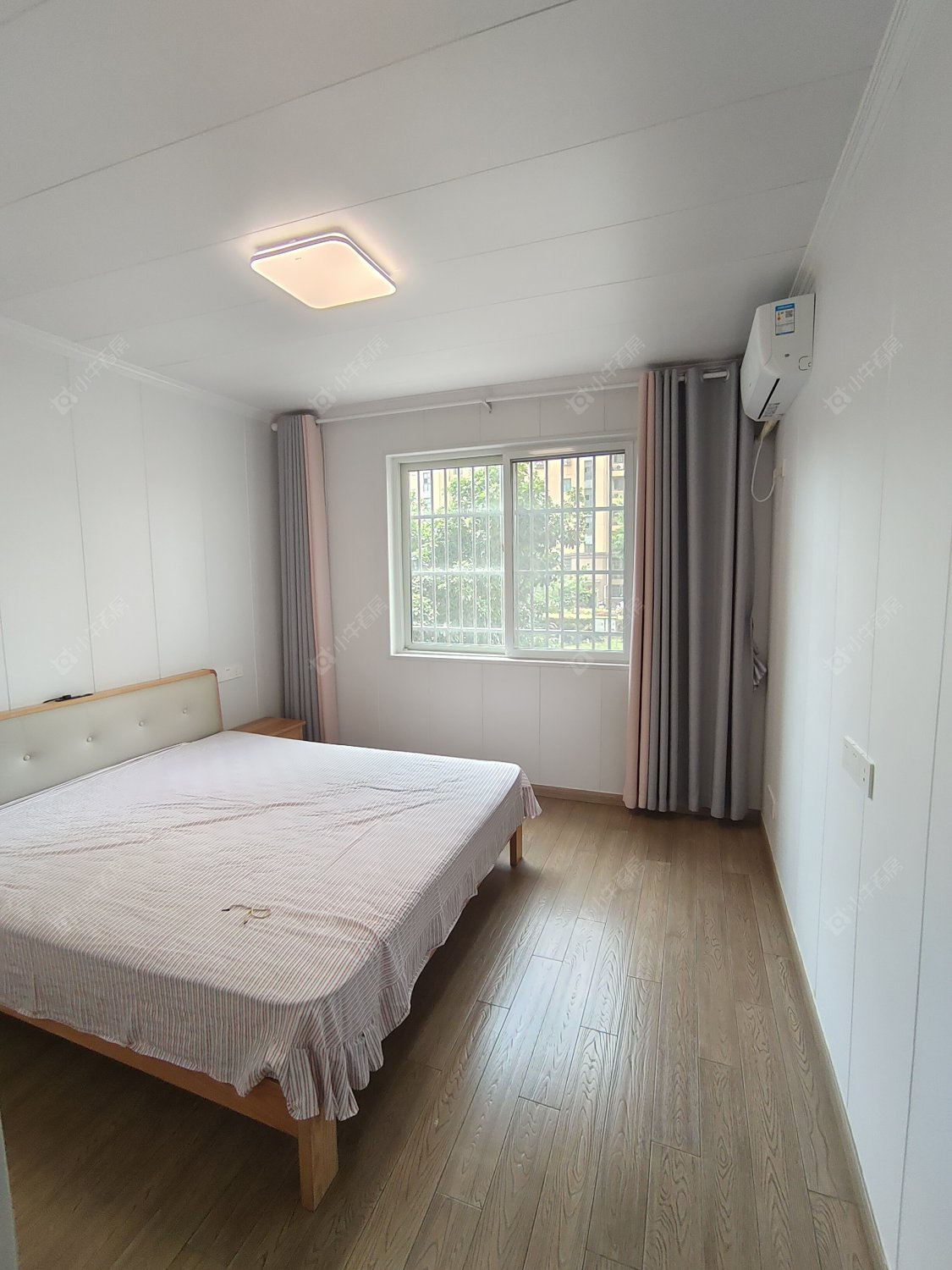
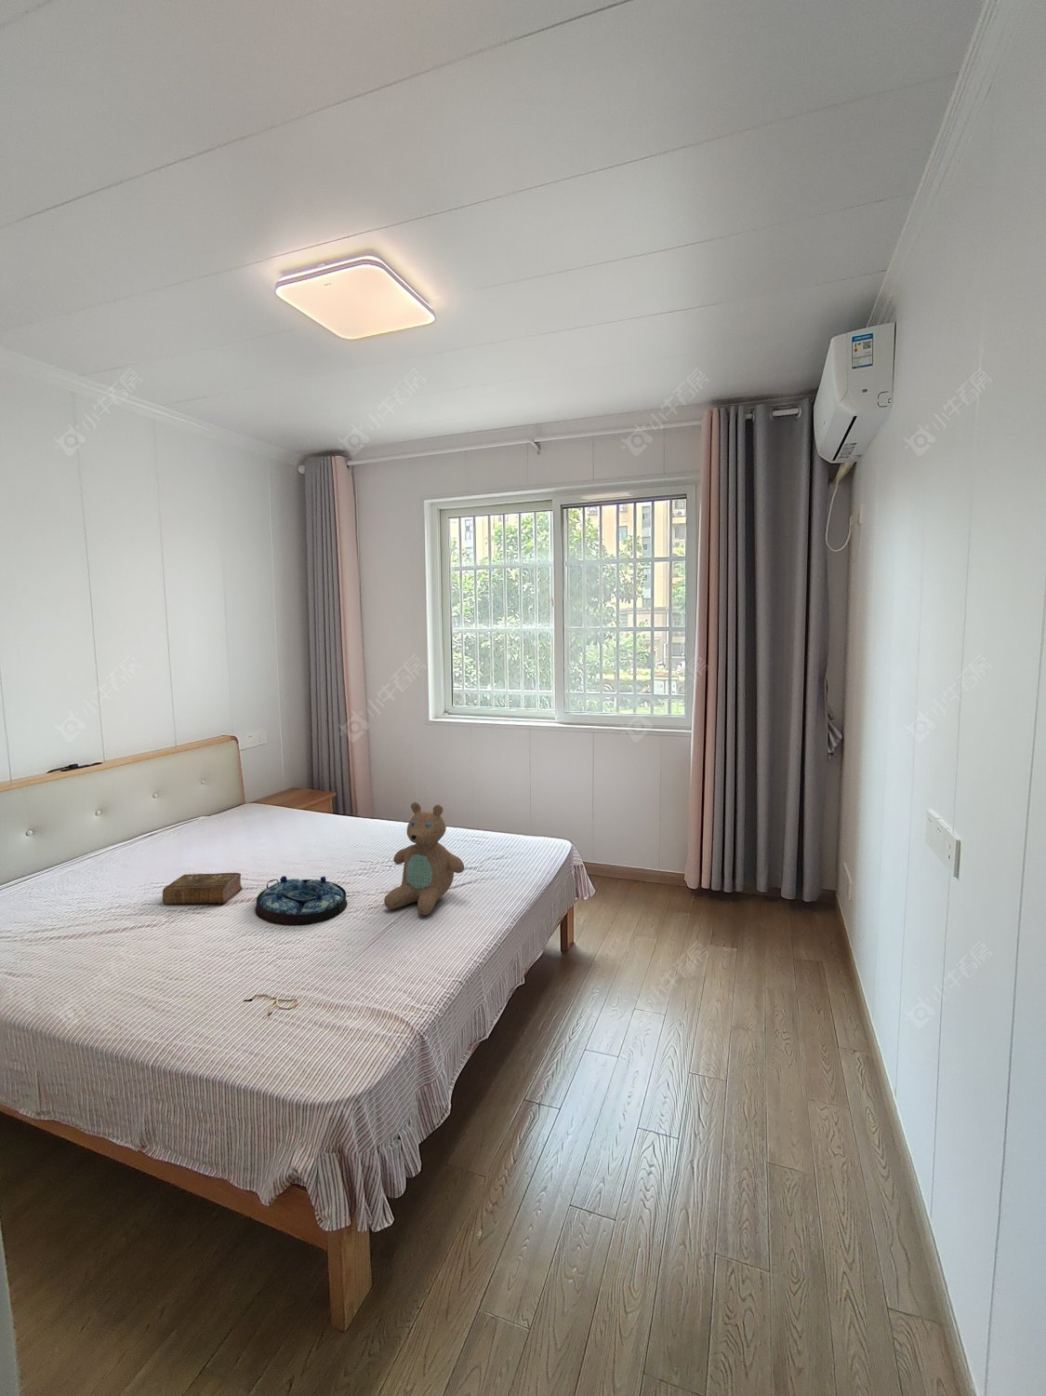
+ serving tray (301, 895)
+ teddy bear (420, 854)
+ book (203, 888)
